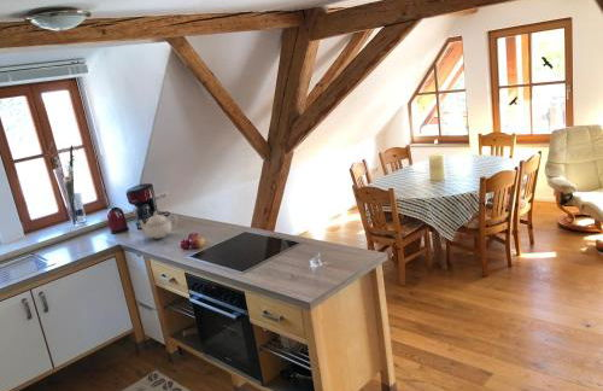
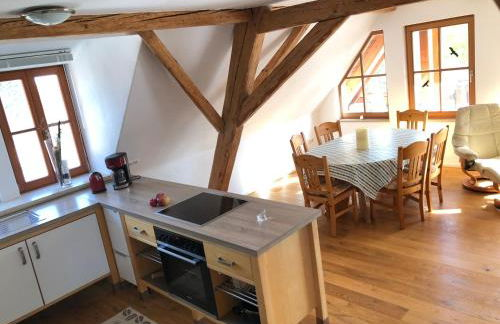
- teapot (158, 223)
